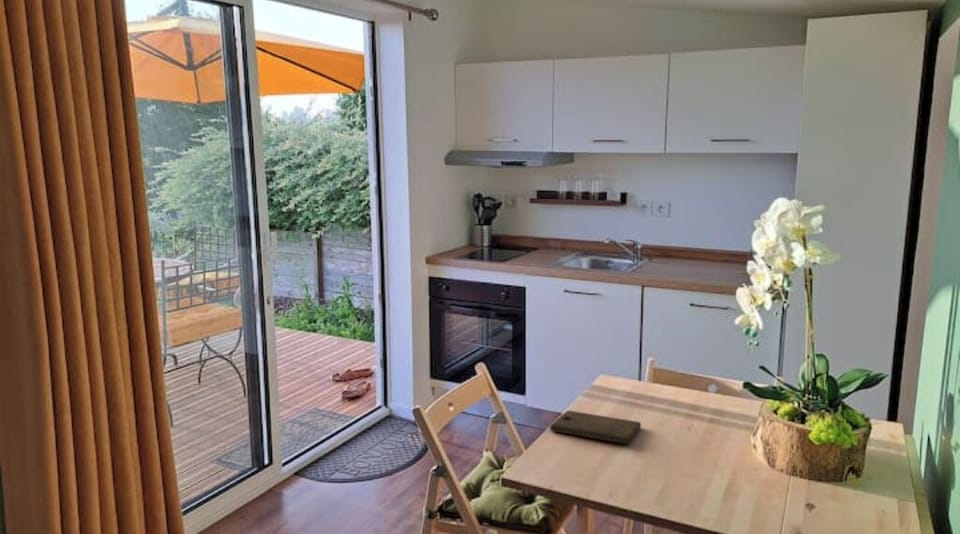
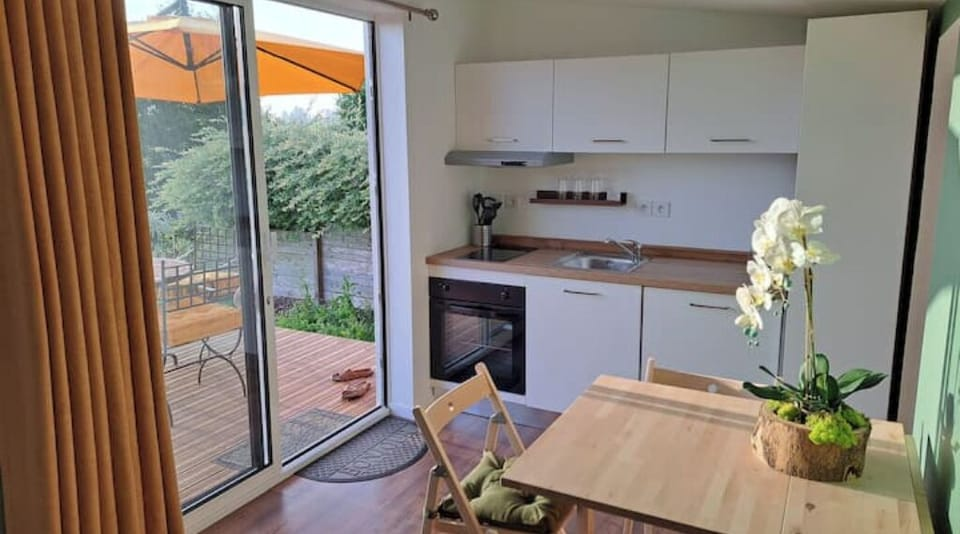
- cutting board (595, 426)
